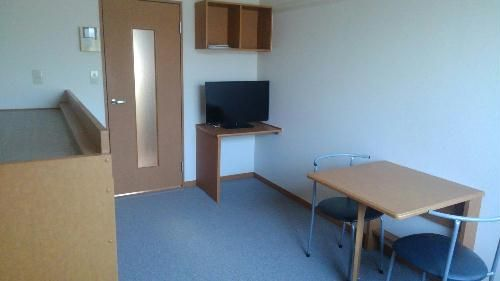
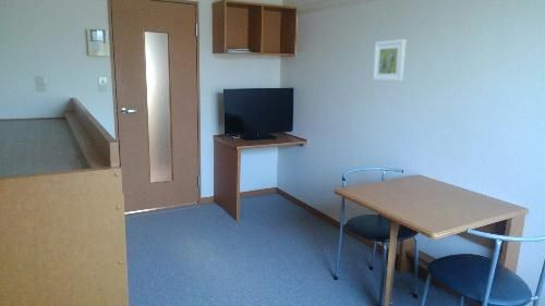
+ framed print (388, 61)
